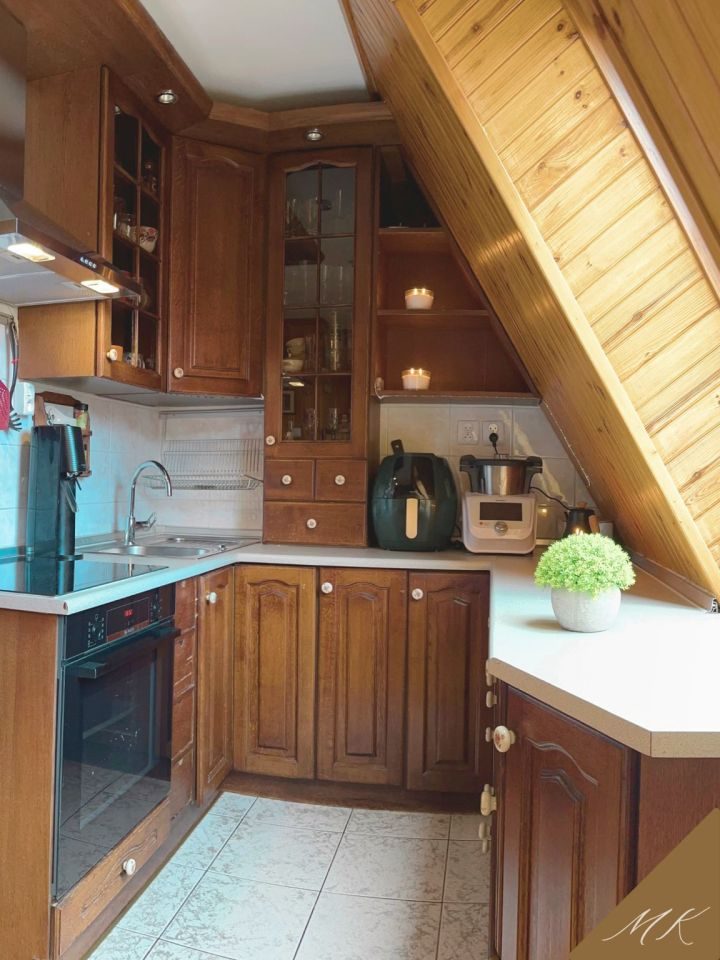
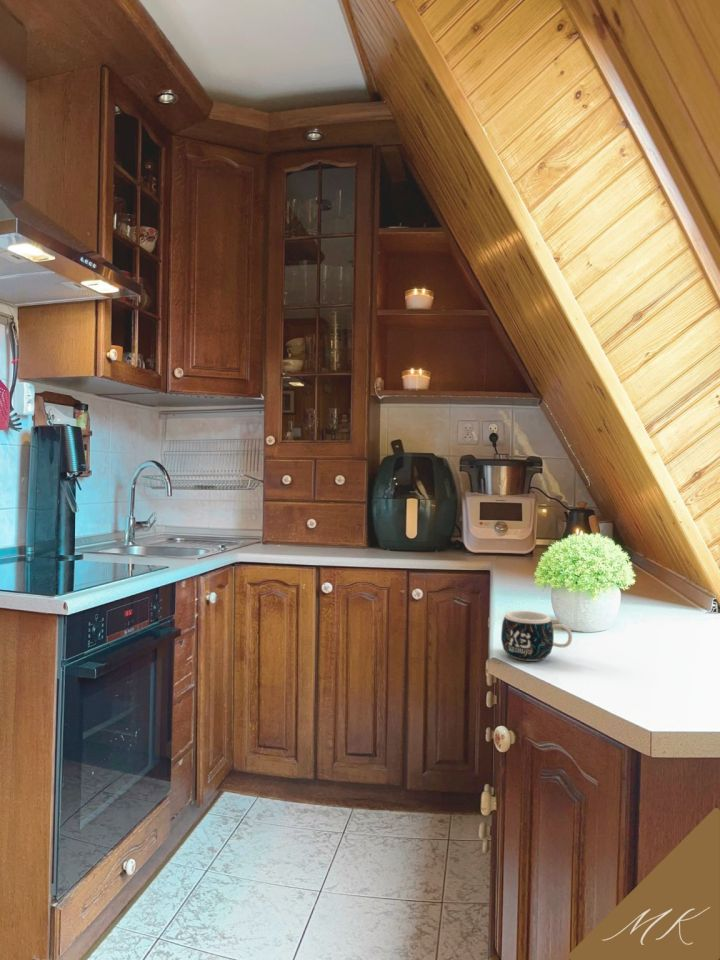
+ mug (536, 636)
